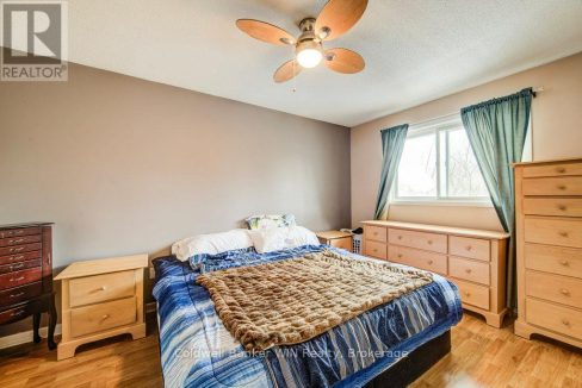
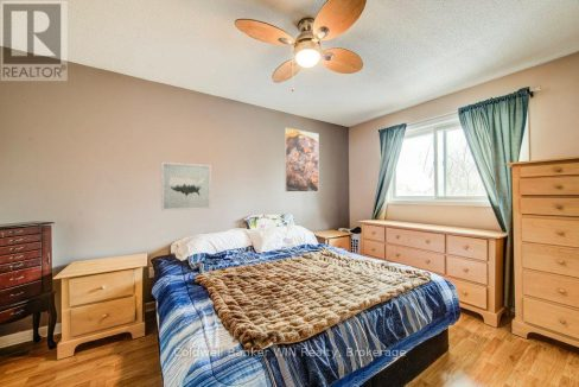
+ wall art (186, 186)
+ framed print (301, 161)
